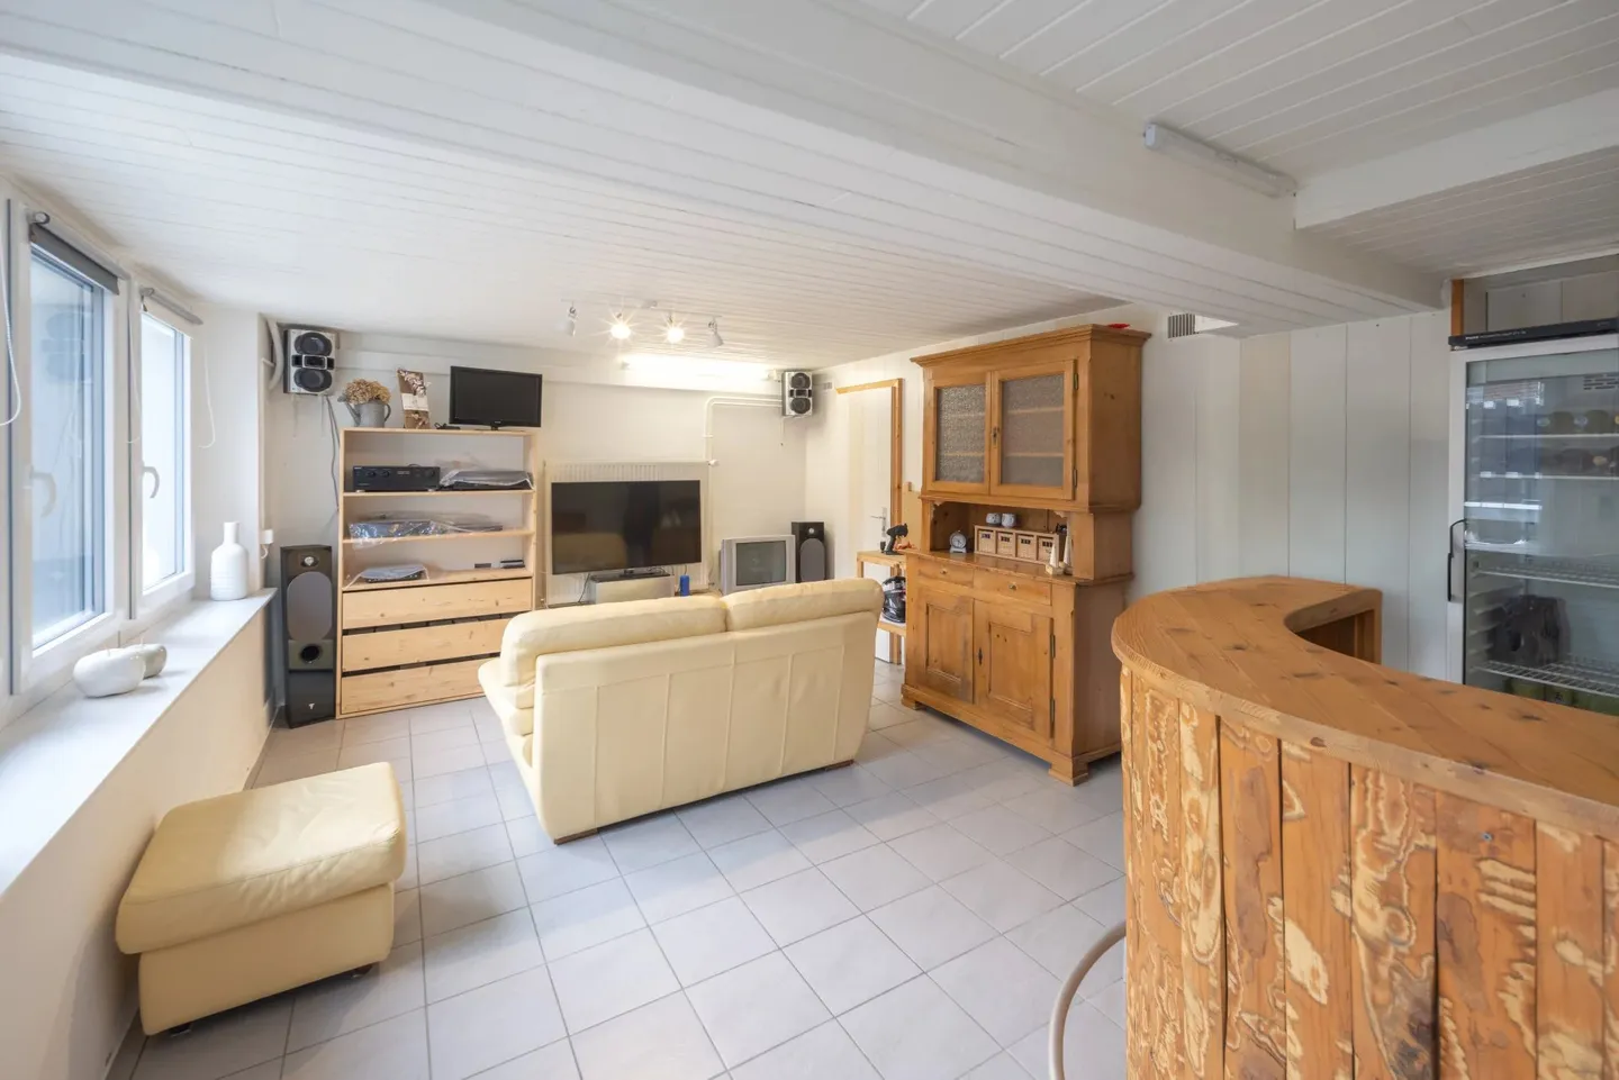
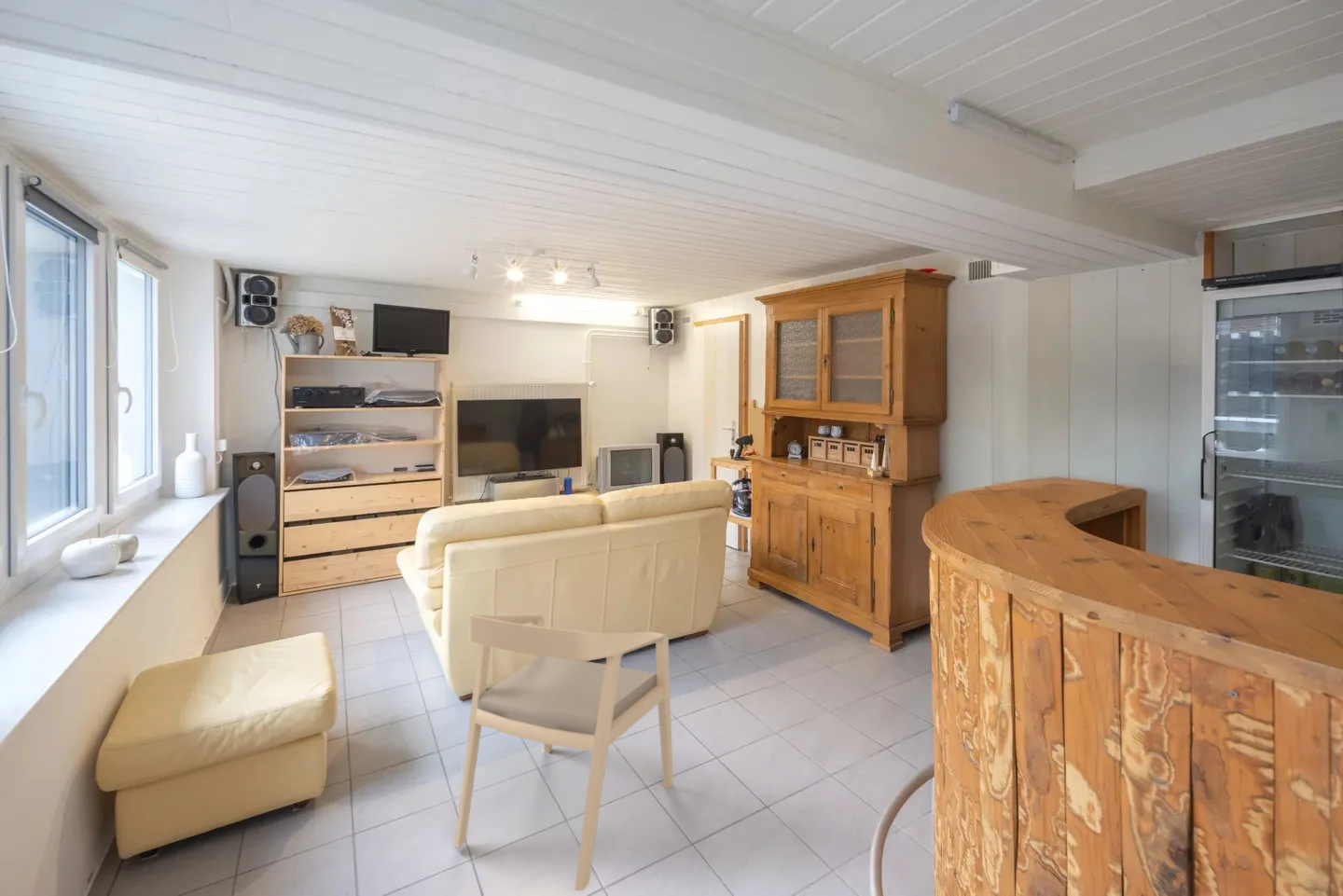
+ armchair (566, 708)
